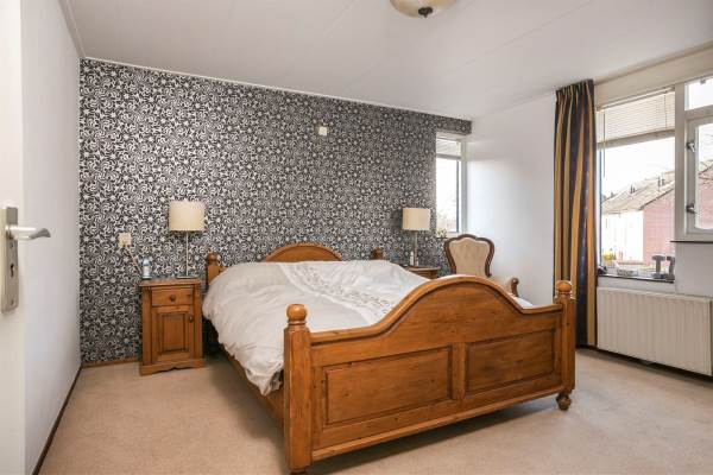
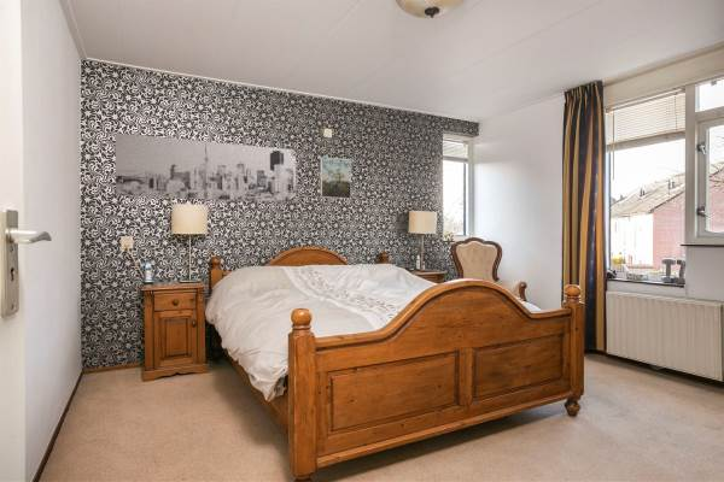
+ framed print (335, 178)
+ wall art (212, 170)
